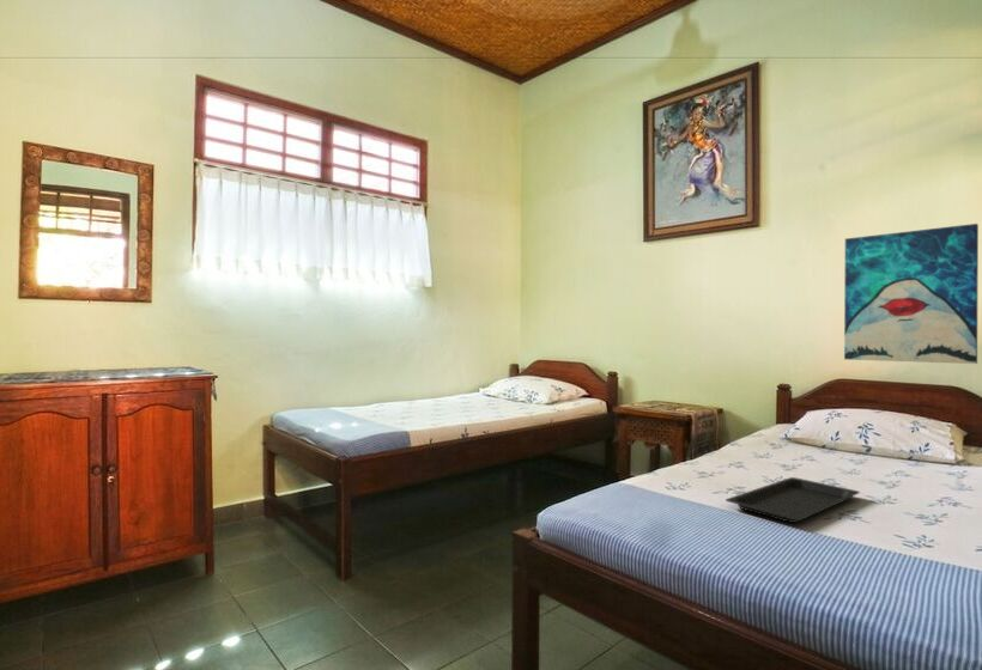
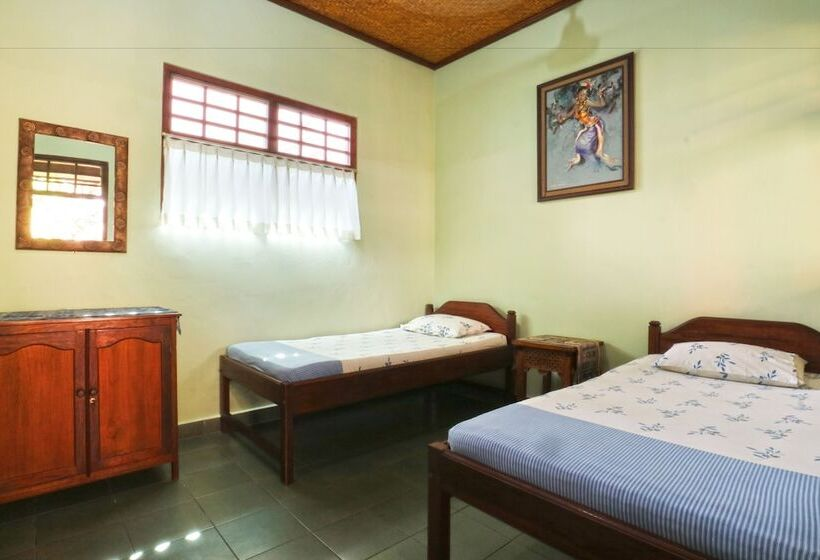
- serving tray (794, 499)
- wall art (907, 297)
